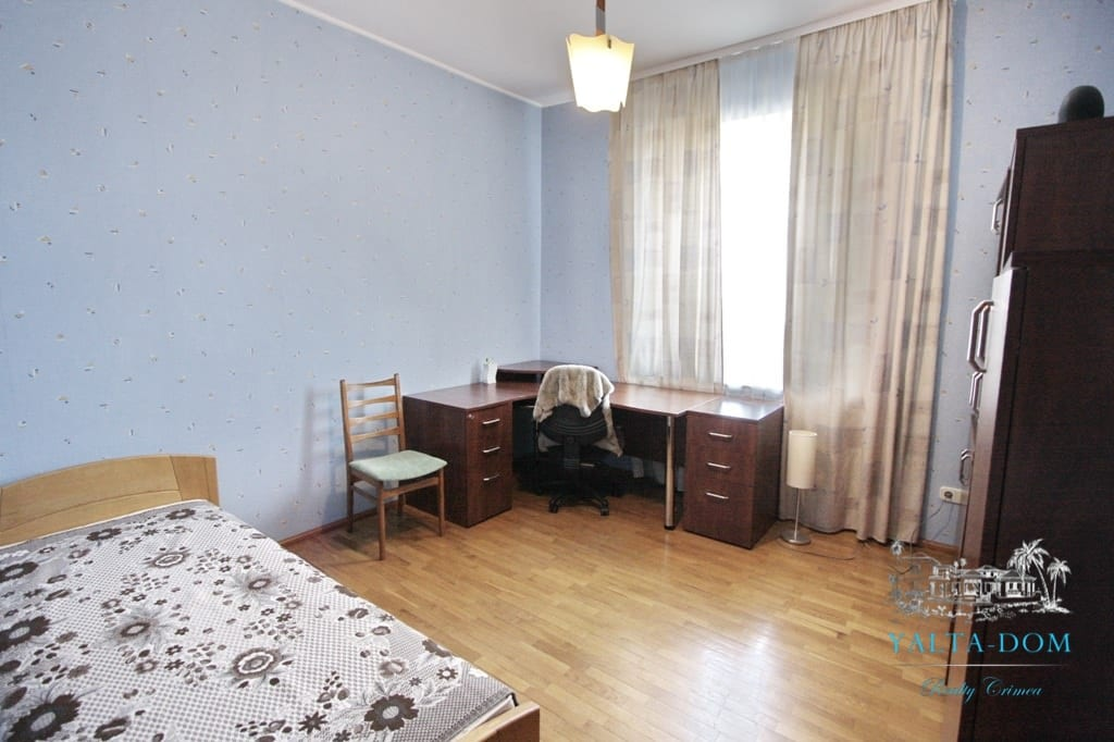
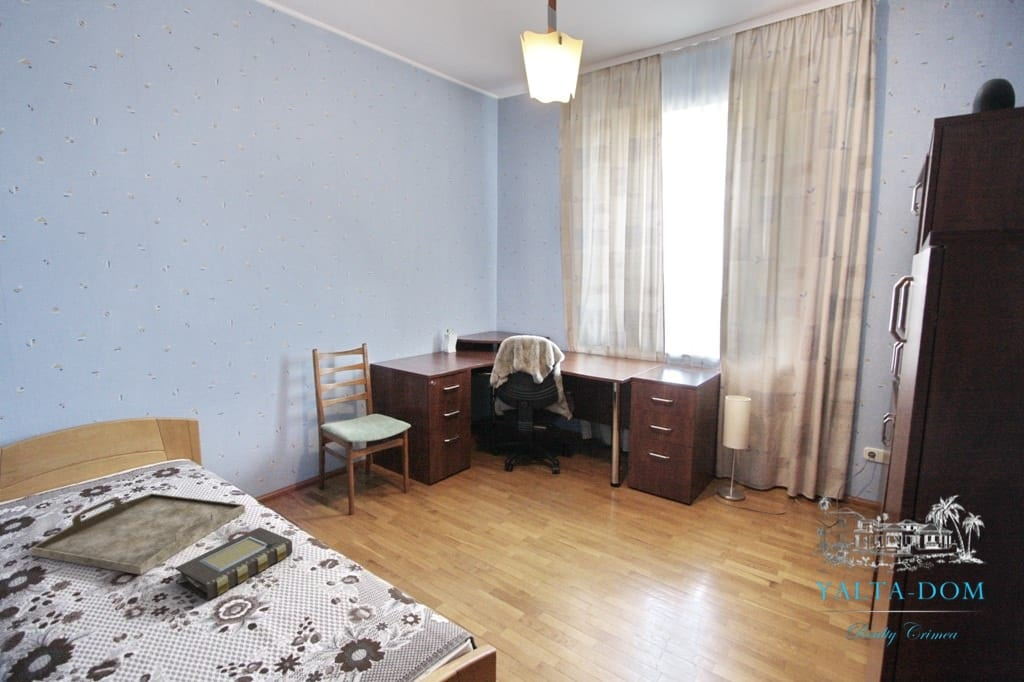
+ book (236, 558)
+ serving tray (146, 521)
